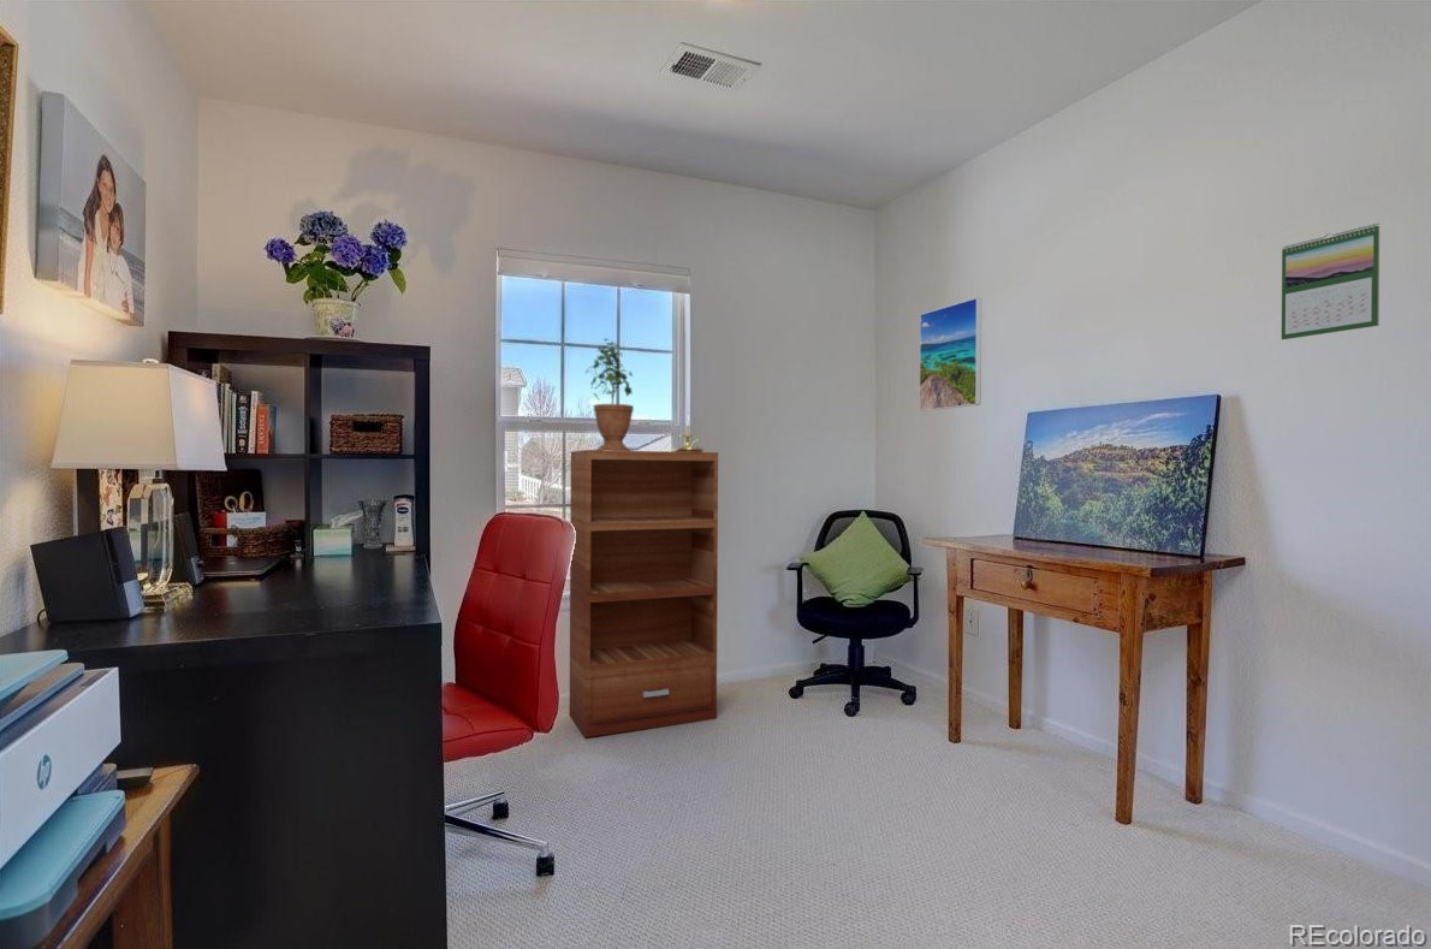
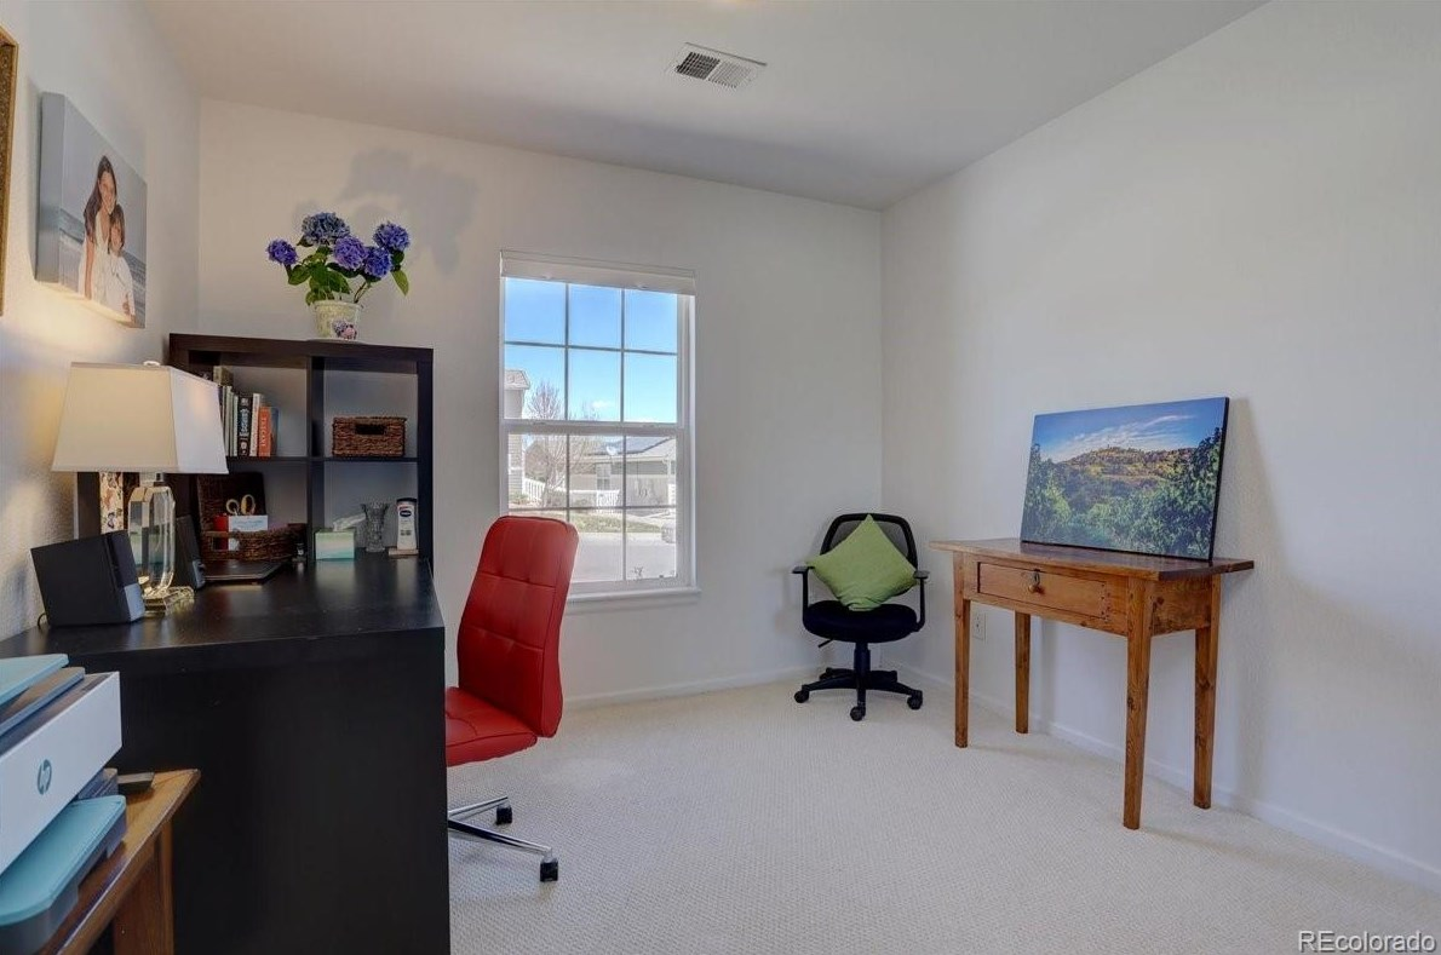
- calendar (1328, 283)
- bookshelf (645, 585)
- potted plant (607, 393)
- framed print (949, 357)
- candle holder (689, 433)
